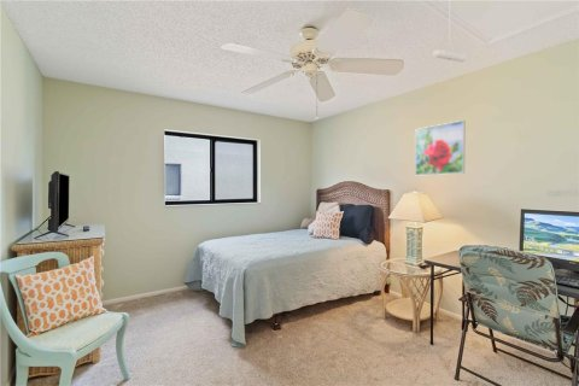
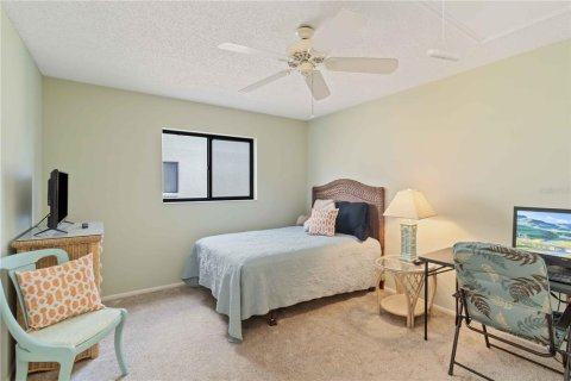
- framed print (438, 150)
